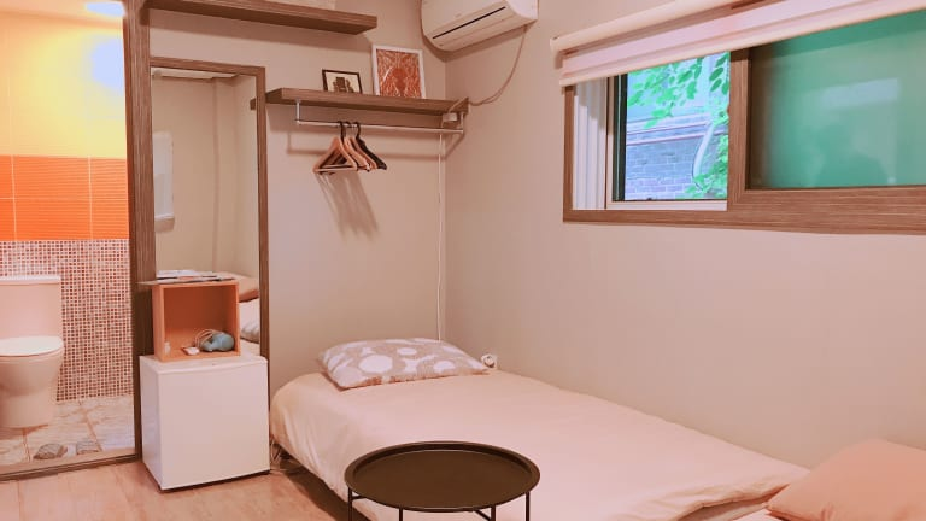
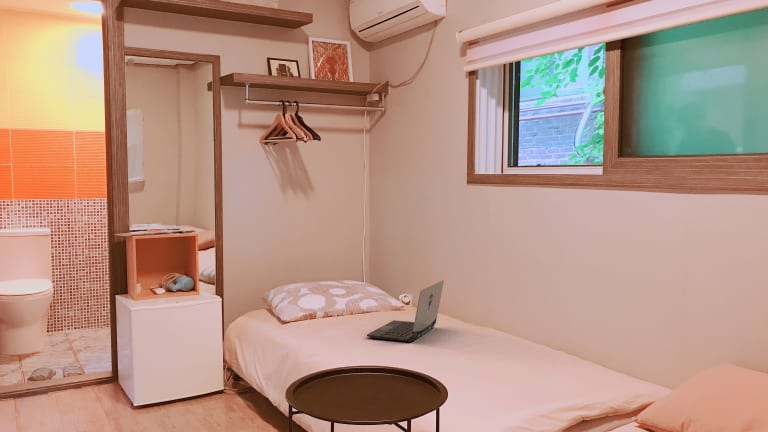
+ laptop computer (416, 311)
